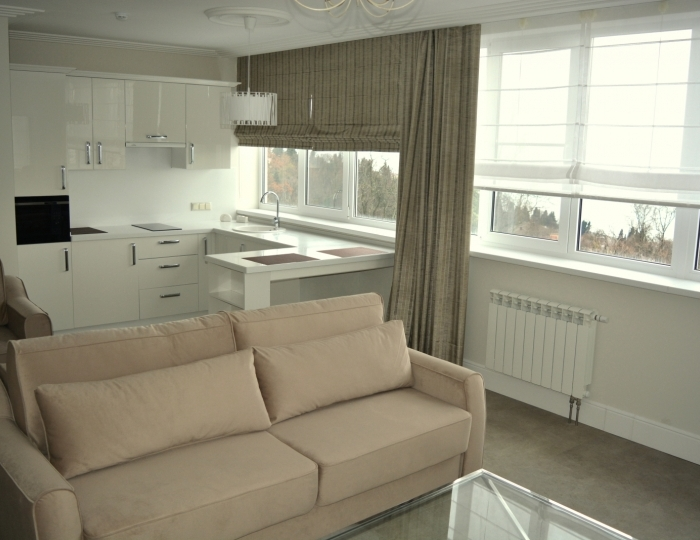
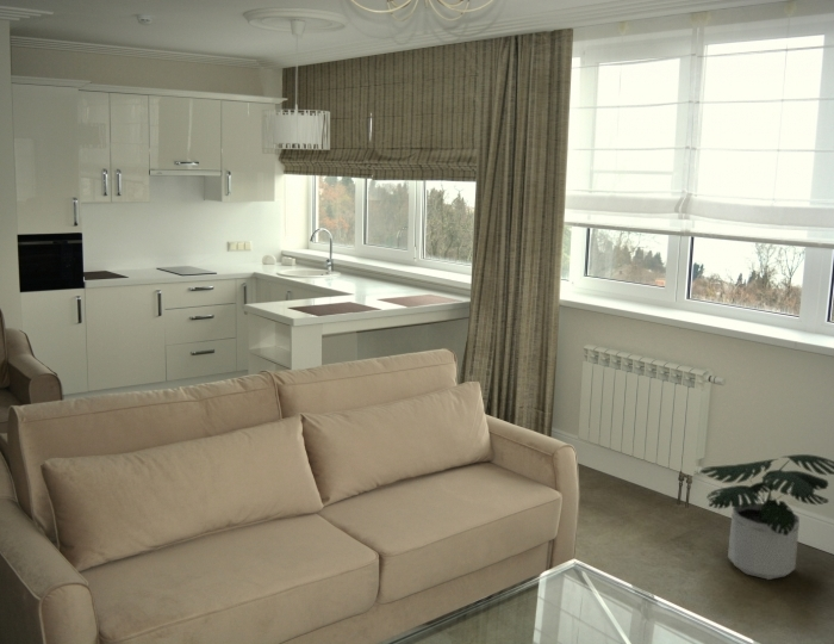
+ potted plant (761, 510)
